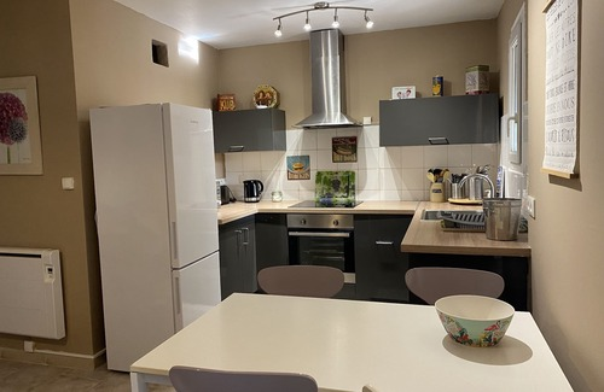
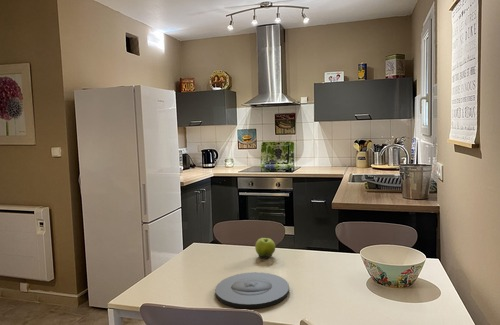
+ fruit (265, 247)
+ plate (252, 285)
